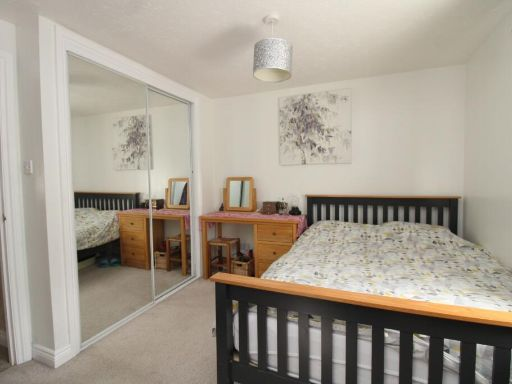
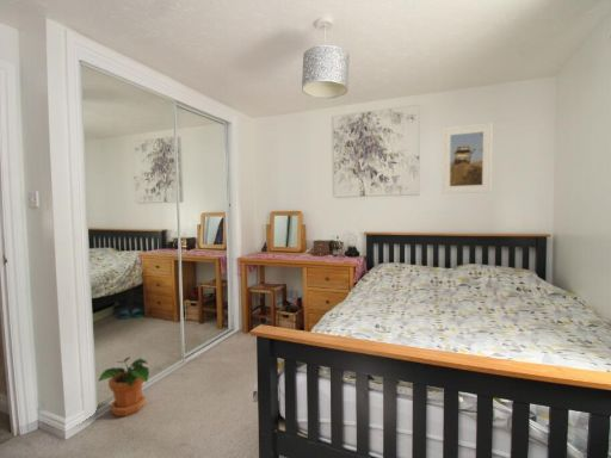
+ potted plant (128, 388)
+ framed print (465, 159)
